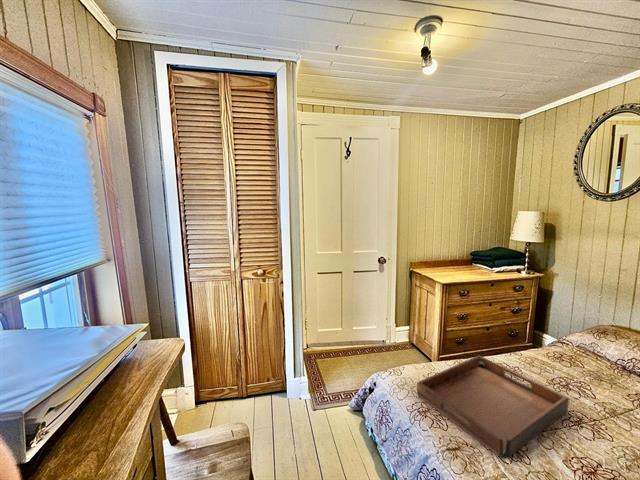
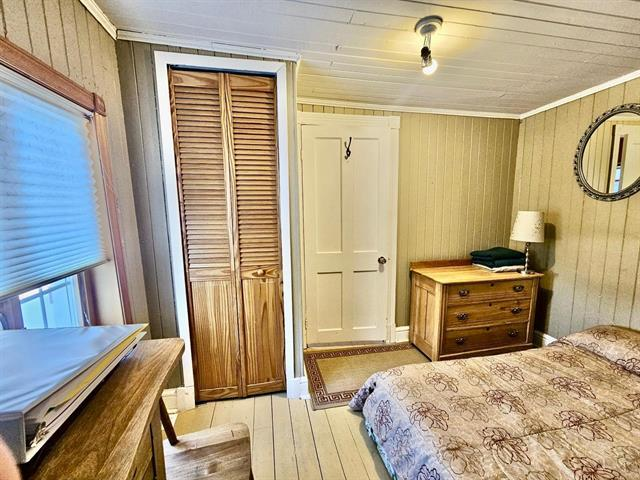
- serving tray (488, 396)
